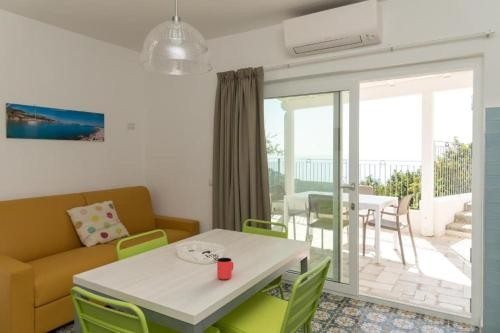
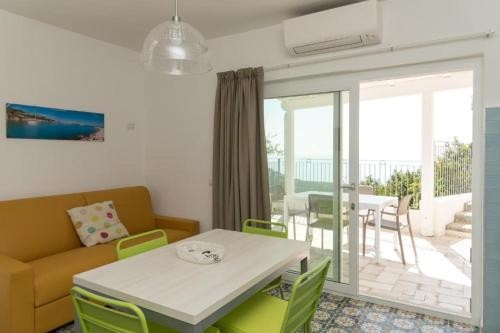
- cup (226, 267)
